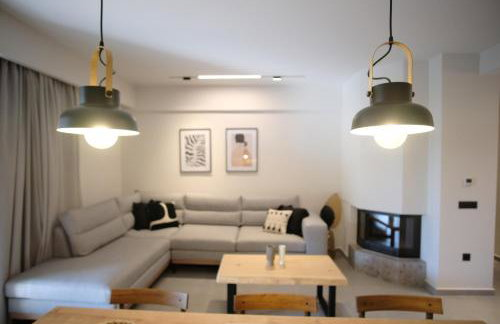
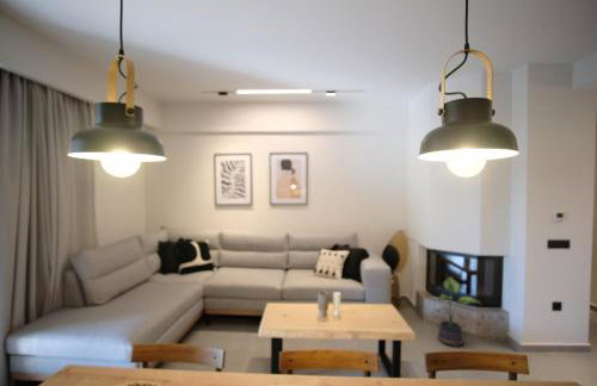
+ potted plant (453, 313)
